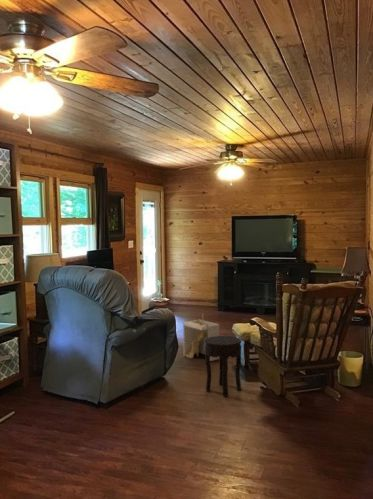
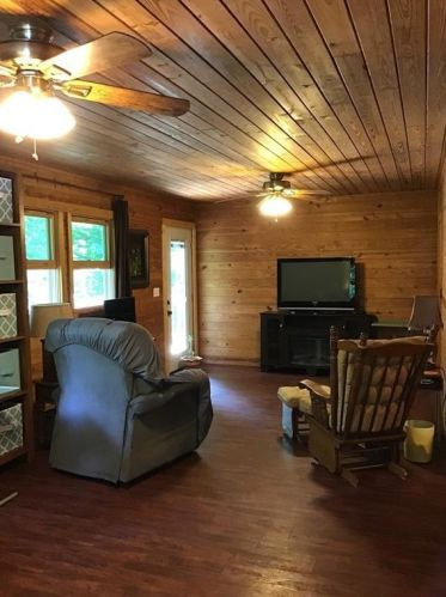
- side table (223, 365)
- storage bin (201, 334)
